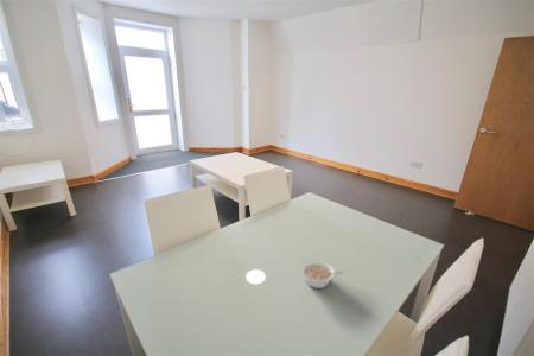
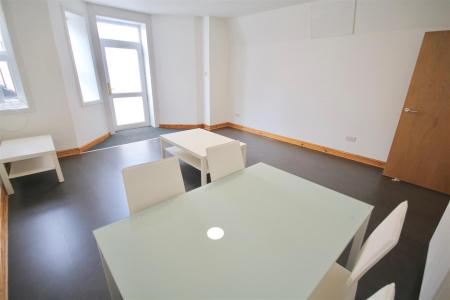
- legume (318, 274)
